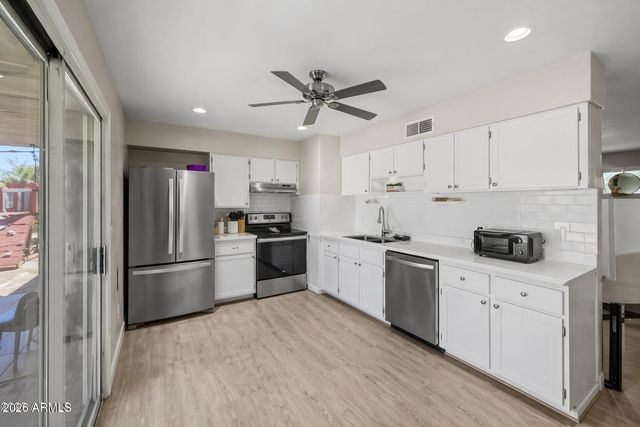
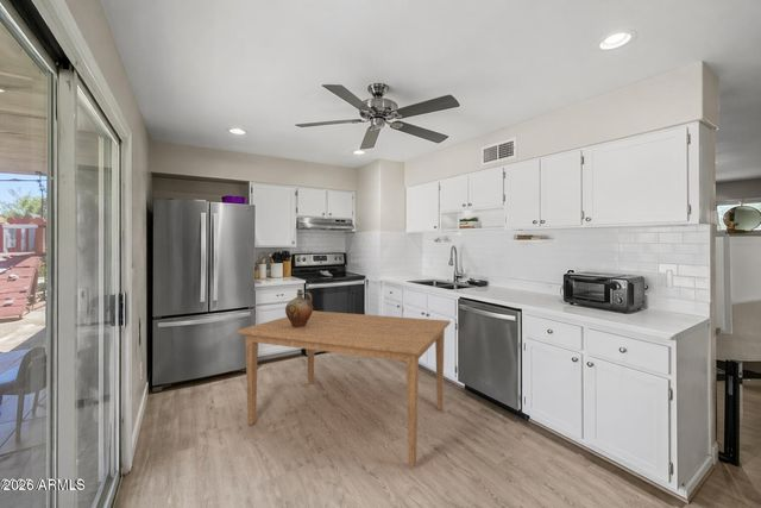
+ dining table (356, 355)
+ ceramic jug (298, 307)
